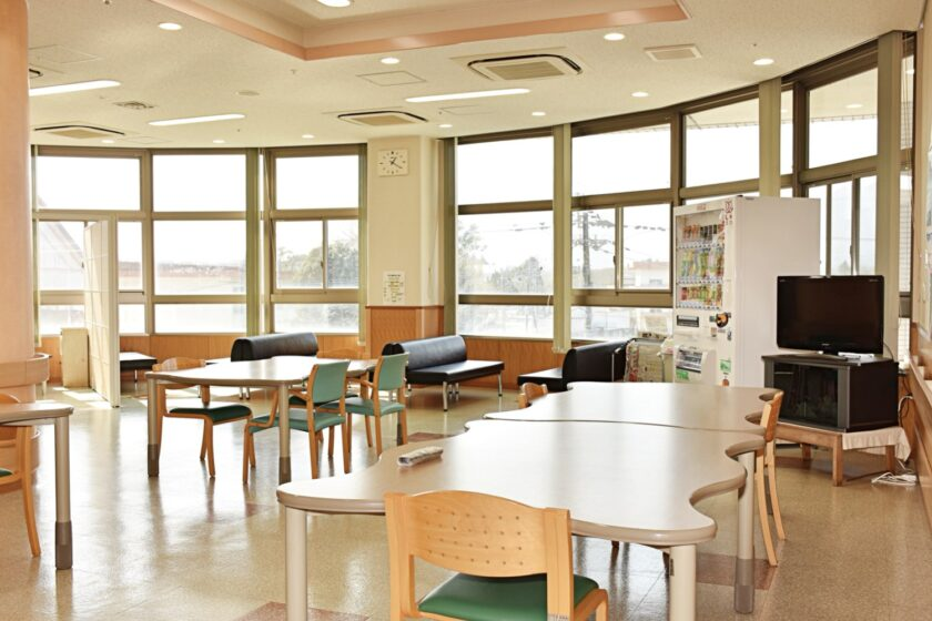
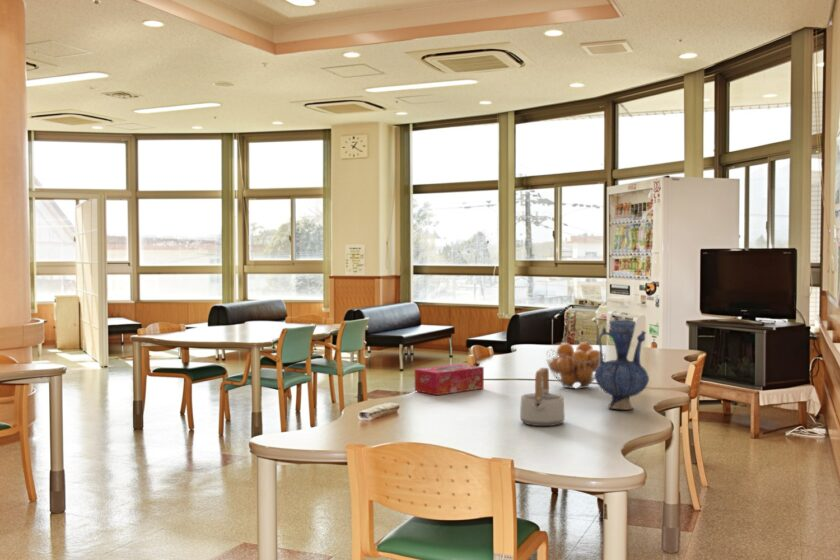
+ tissue box (449, 378)
+ fruit basket (575, 364)
+ teapot (541, 396)
+ vase (621, 364)
